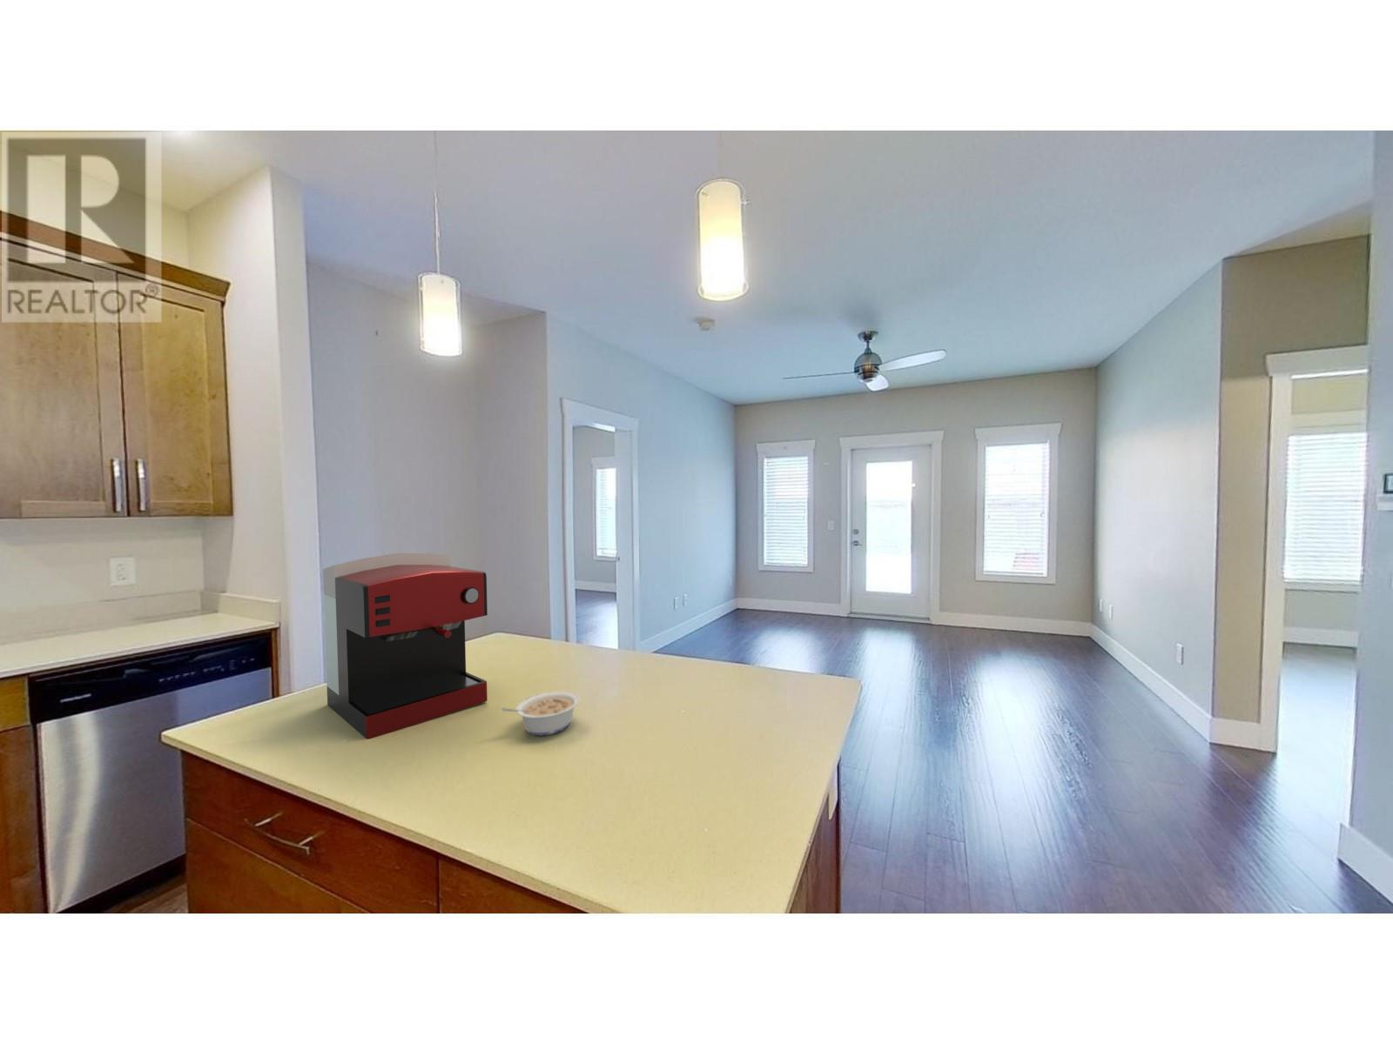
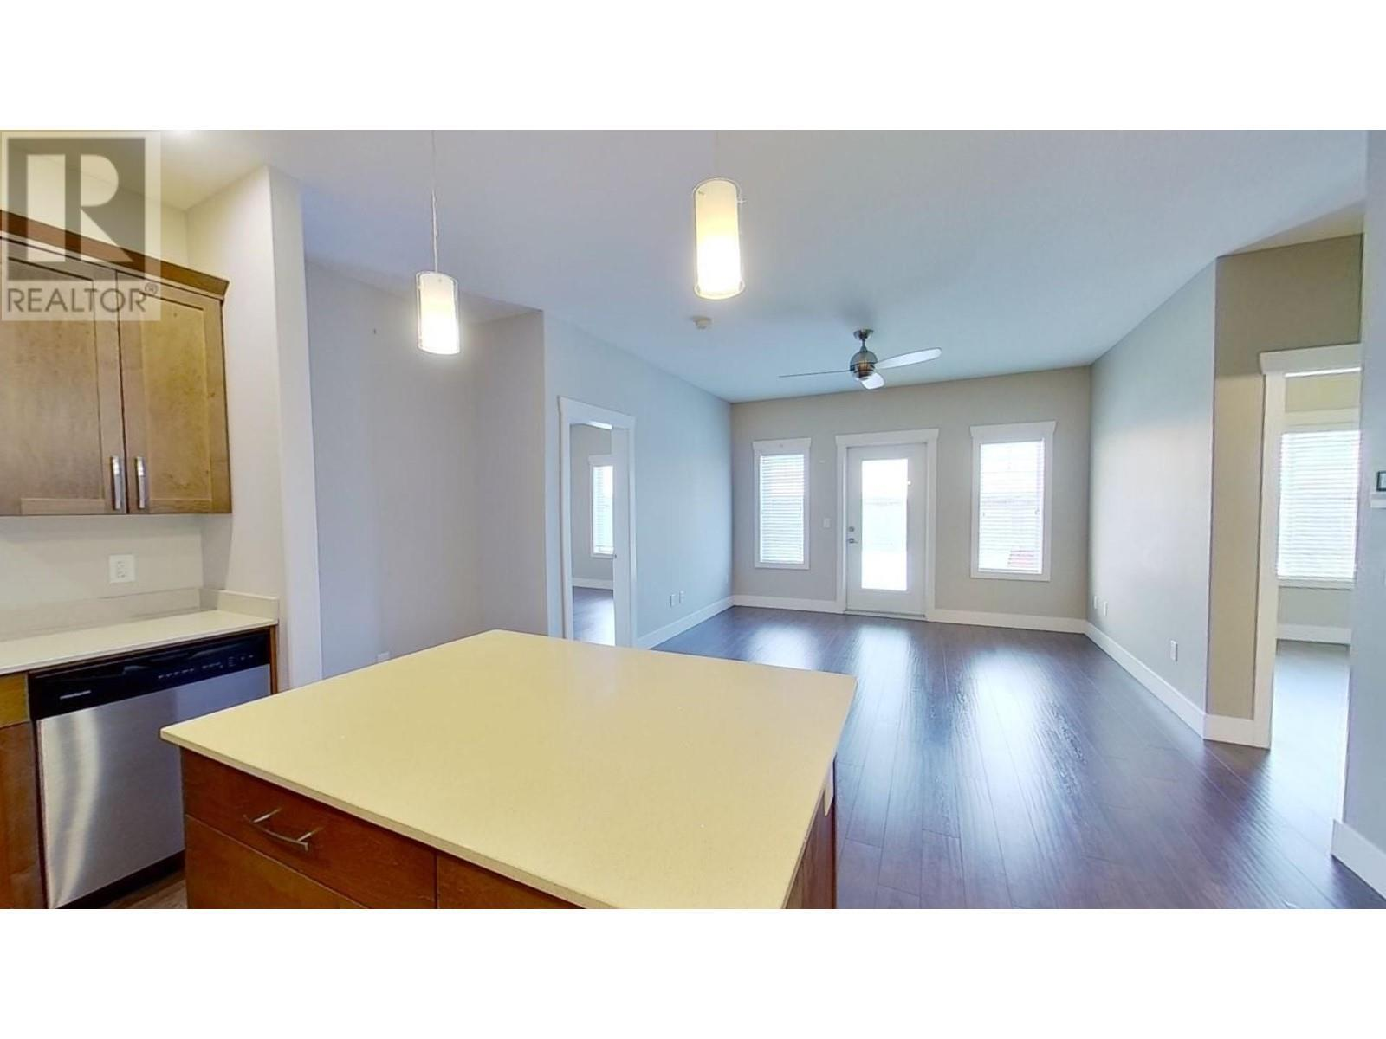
- coffee maker (414, 632)
- legume (546, 713)
